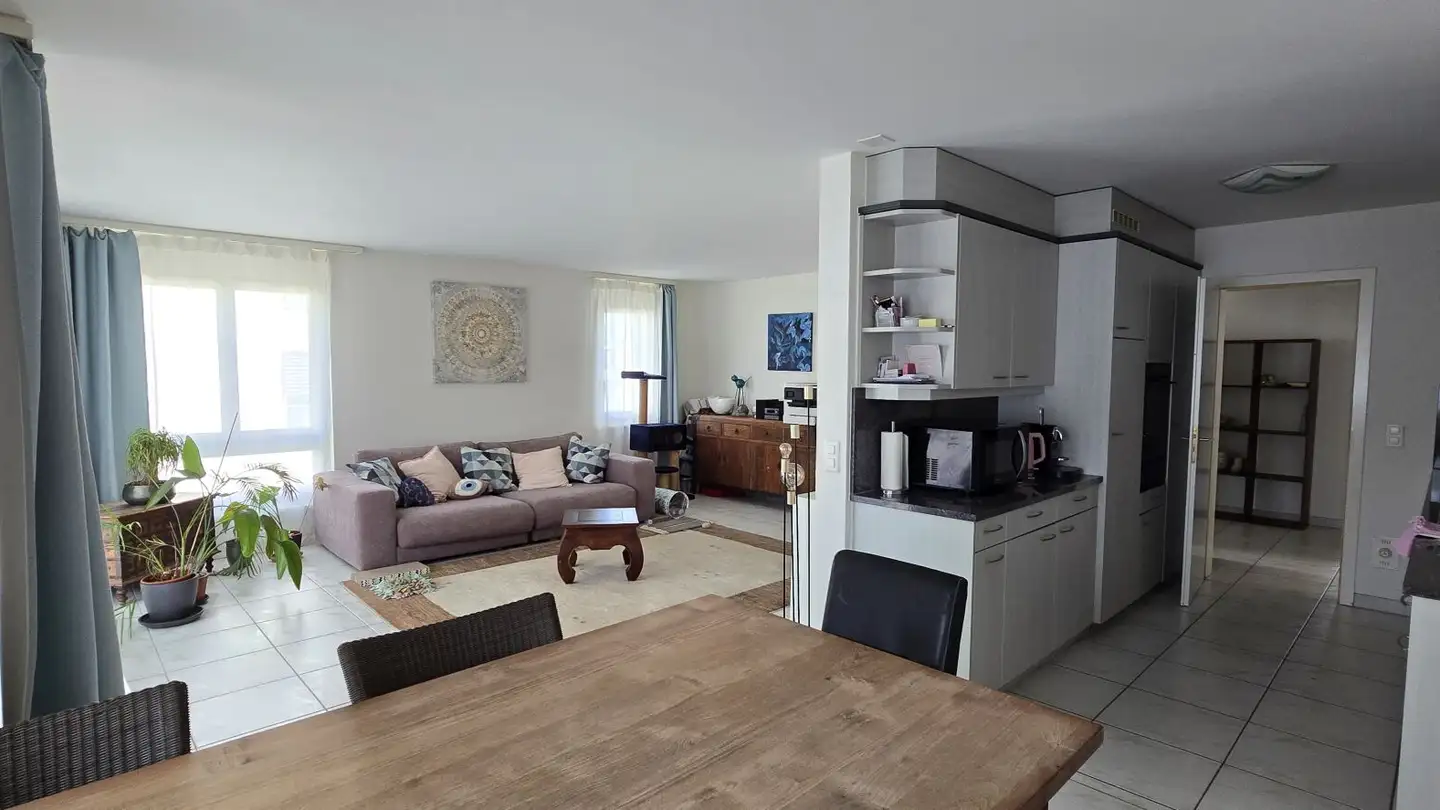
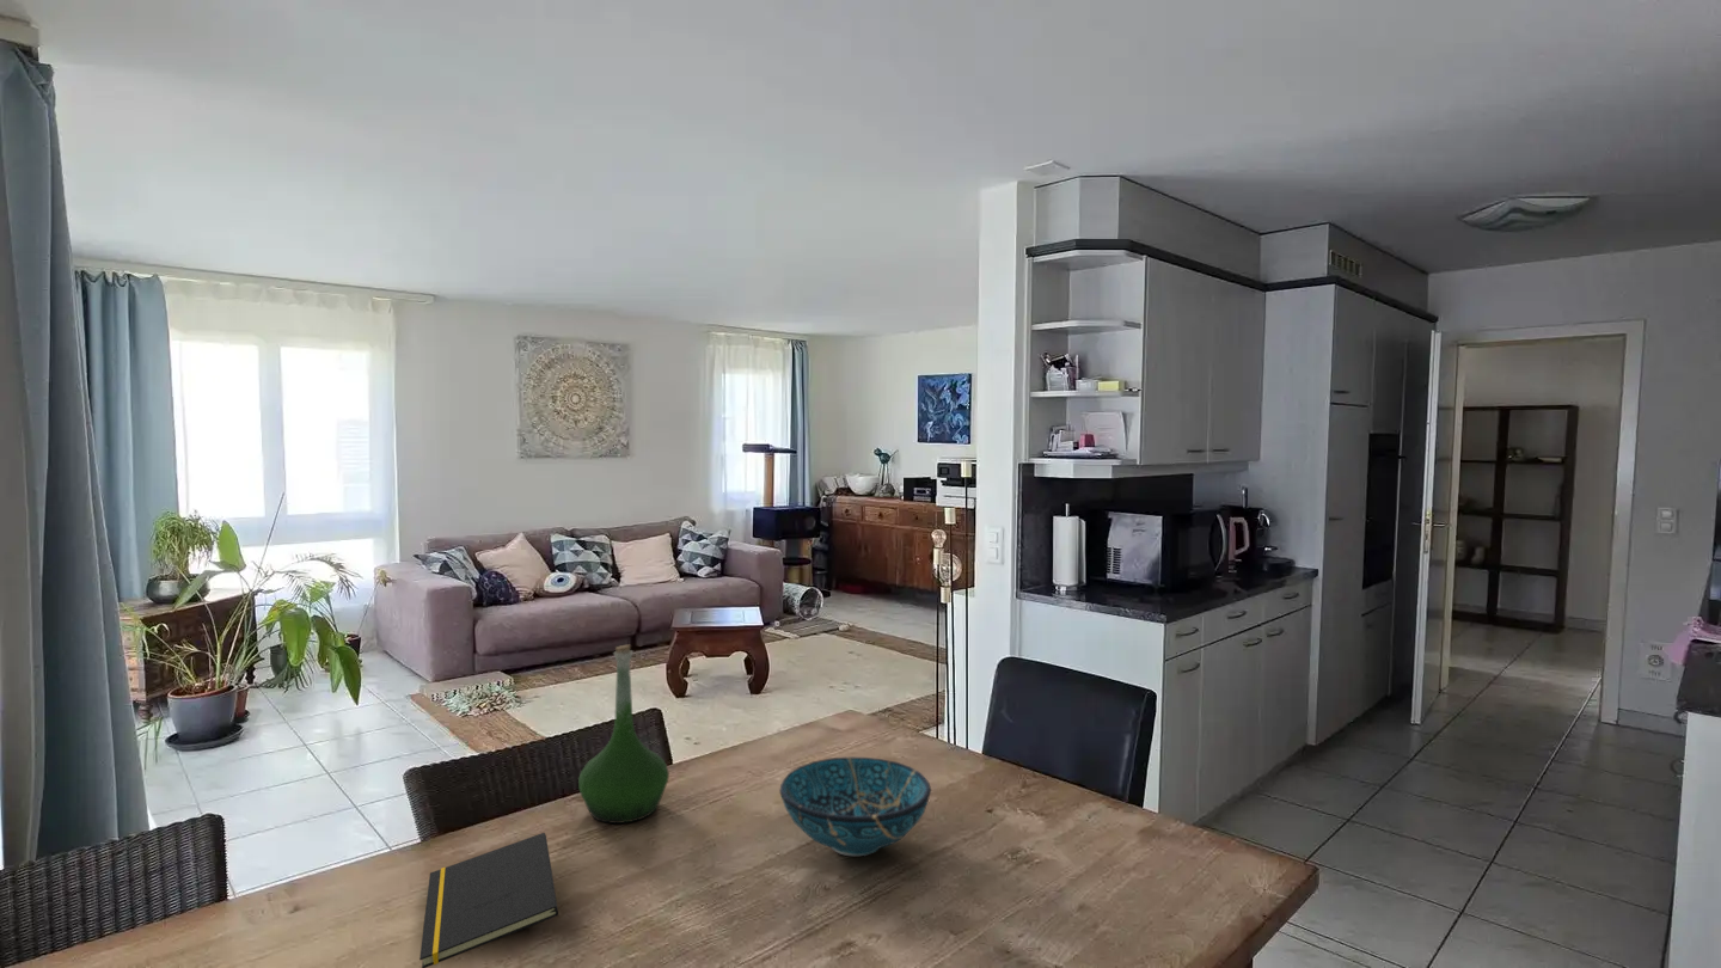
+ decorative bowl (855, 814)
+ vase (624, 728)
+ notepad (490, 893)
